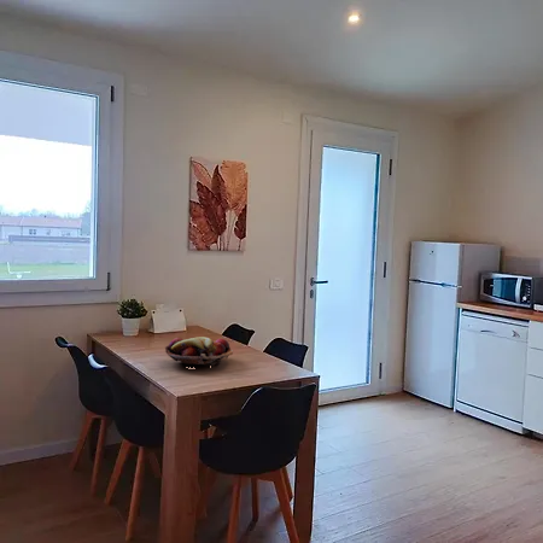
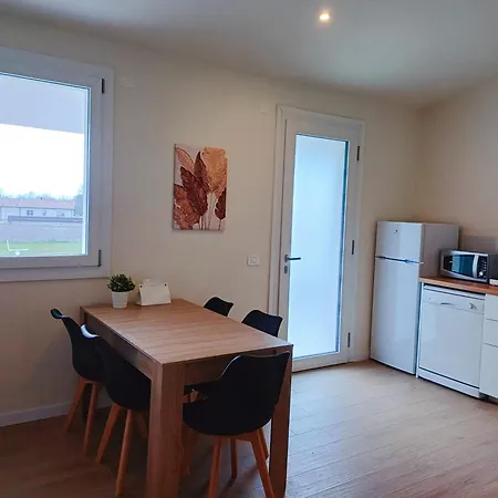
- fruit basket (199, 349)
